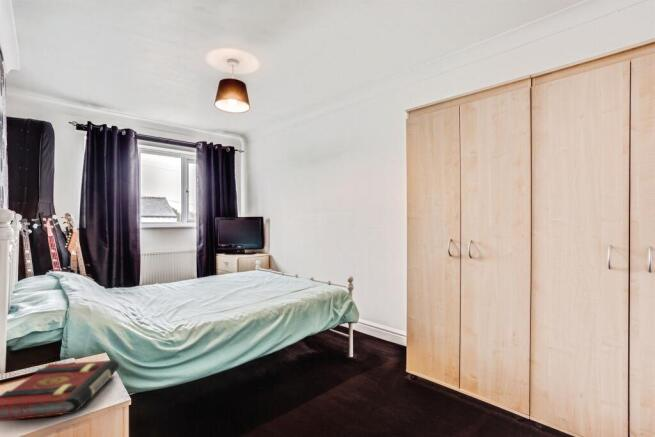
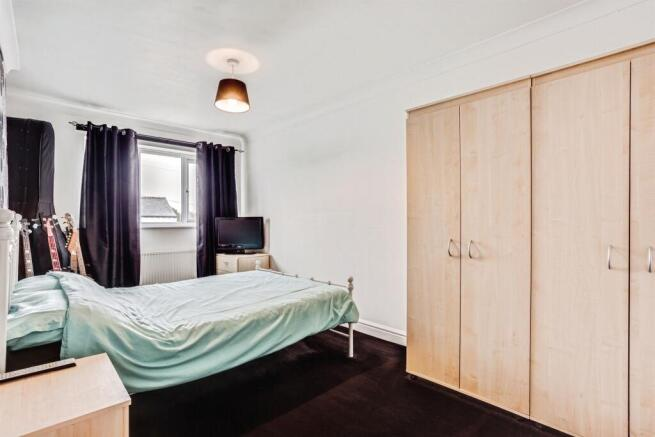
- book (62, 386)
